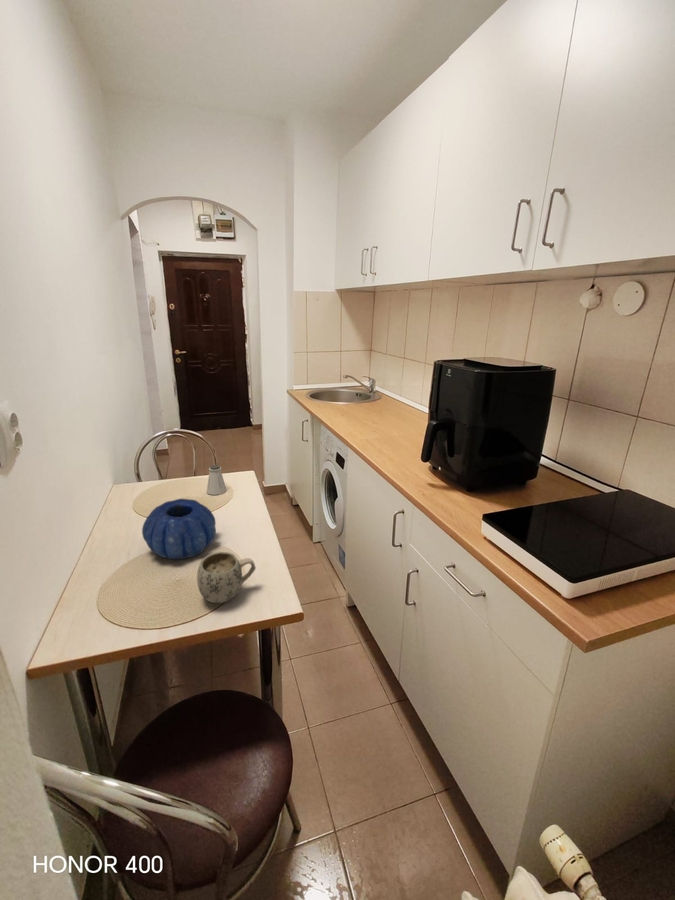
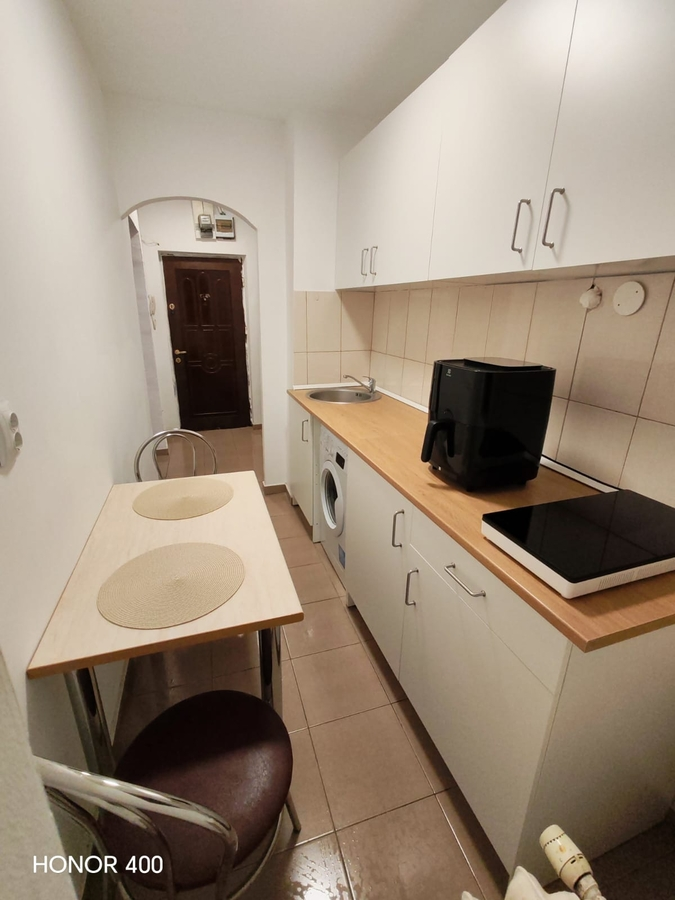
- saltshaker (215, 478)
- decorative bowl (180, 527)
- mug (227, 576)
